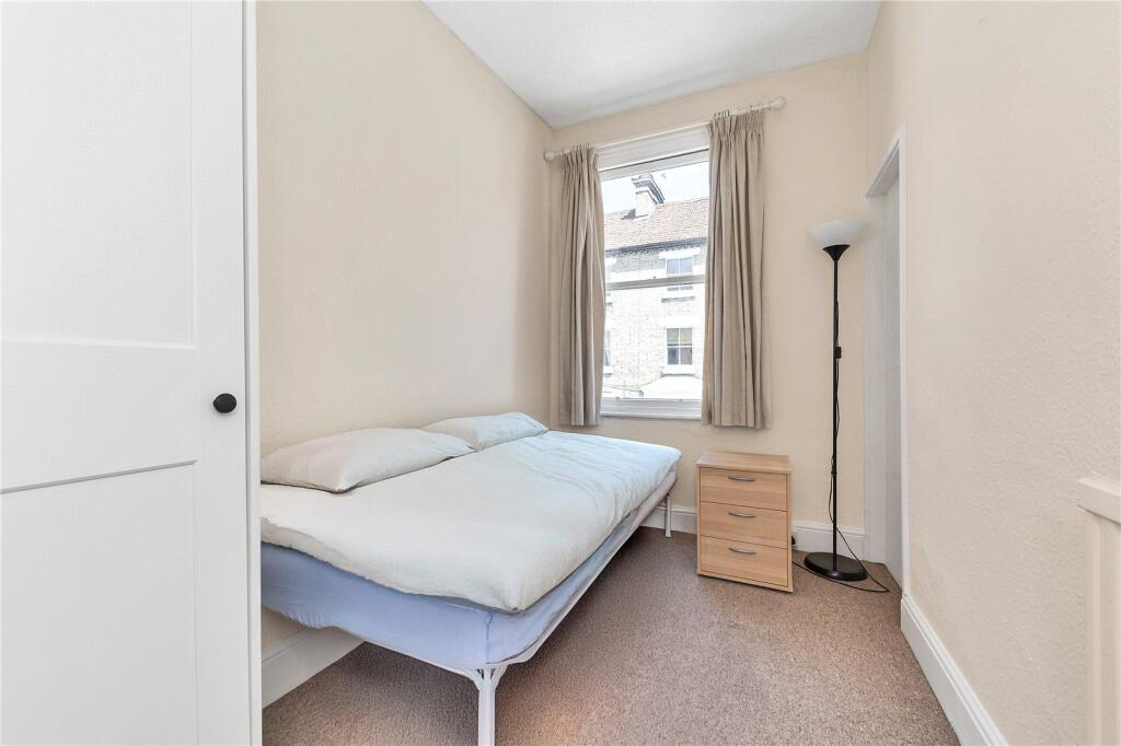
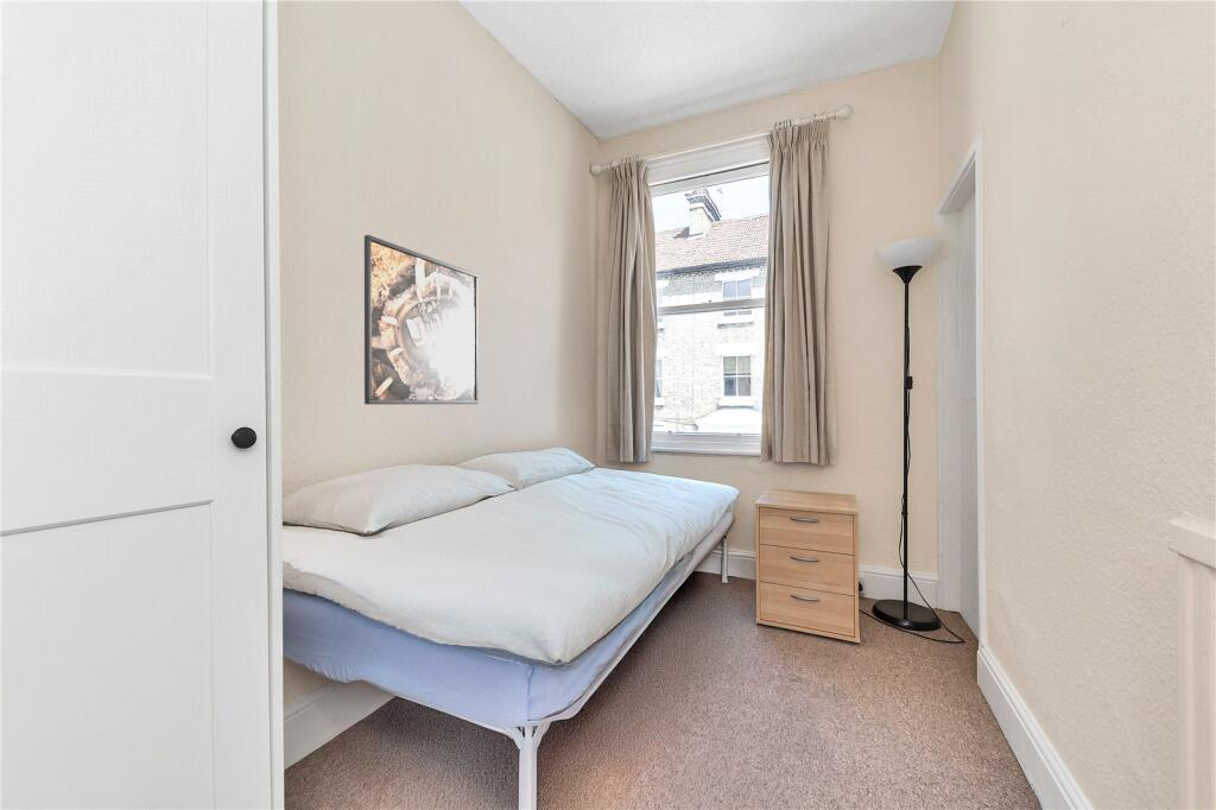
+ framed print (429, 330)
